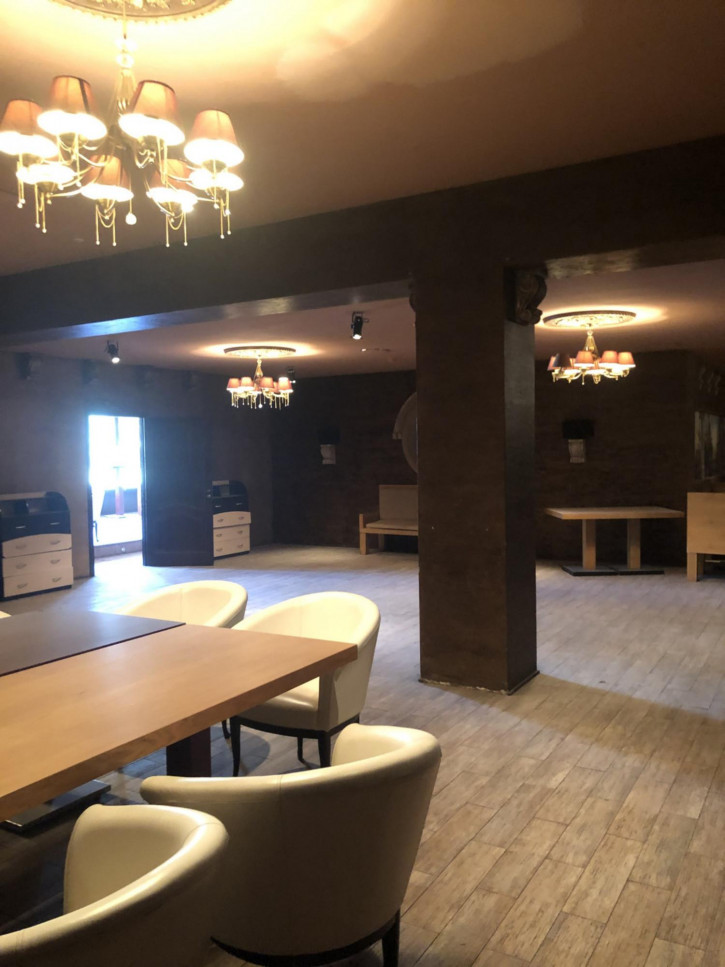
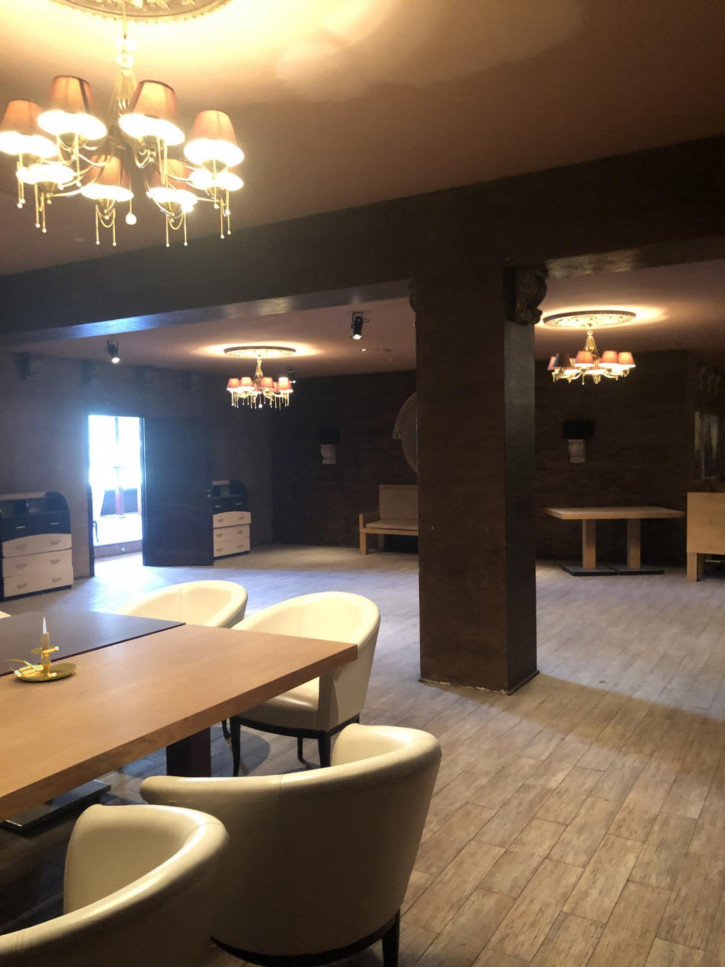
+ candle holder (40, 647)
